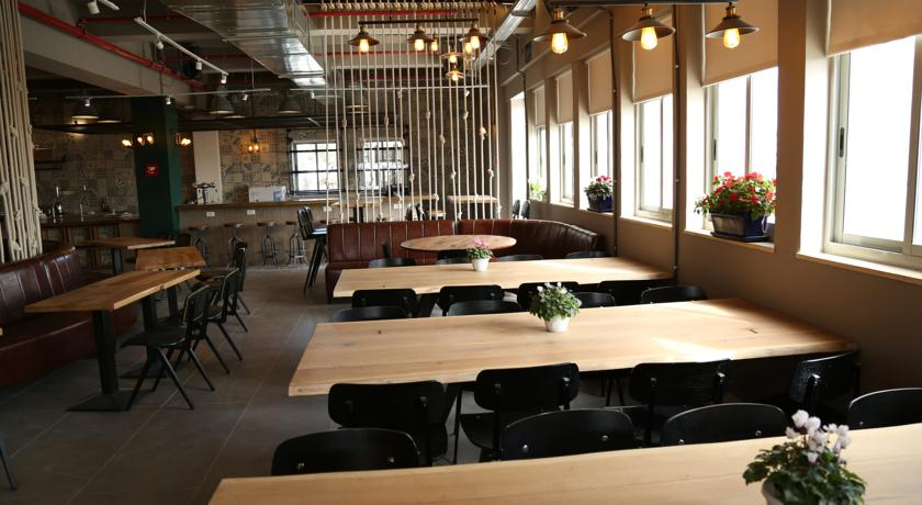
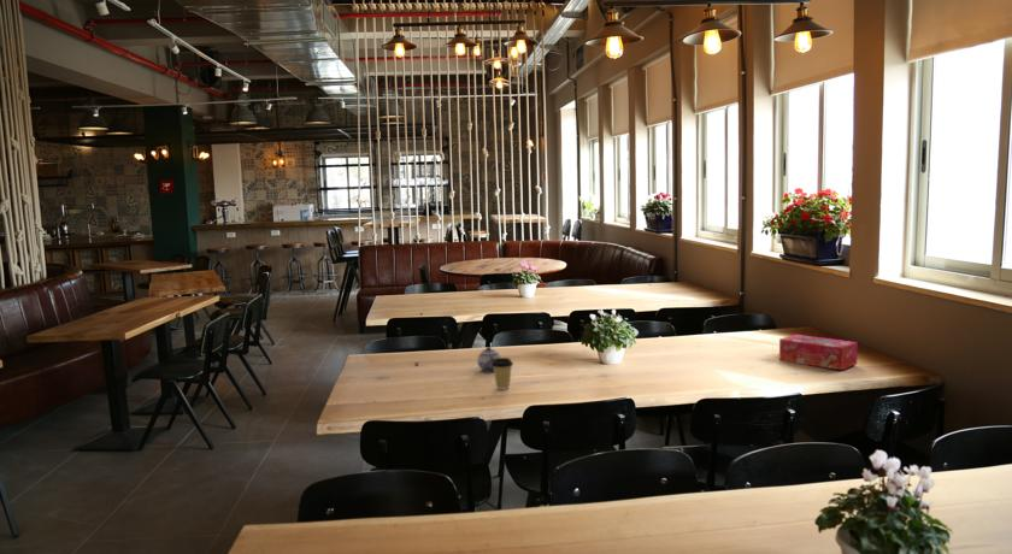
+ coffee cup (502, 373)
+ teapot (489, 358)
+ tissue box (817, 350)
